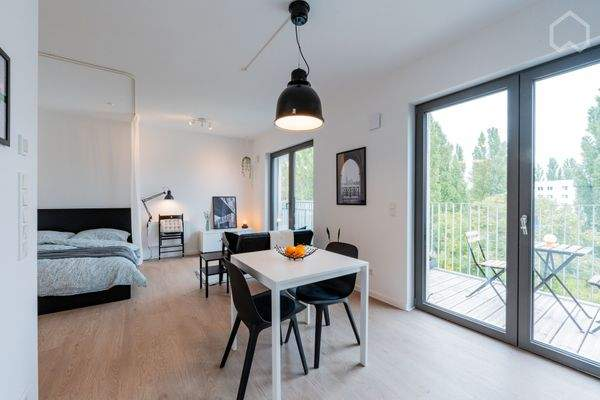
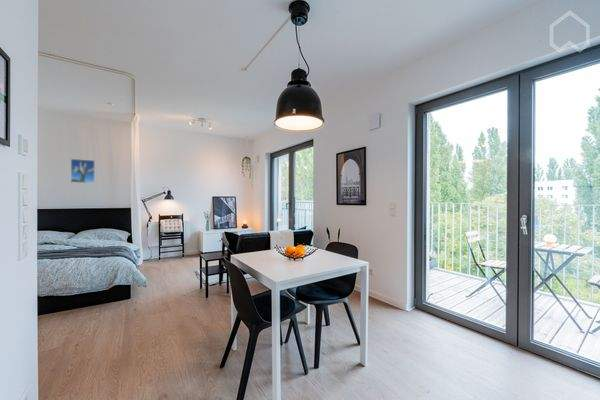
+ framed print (83, 171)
